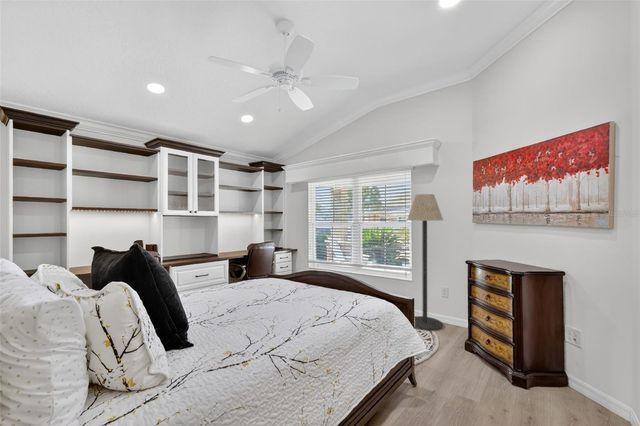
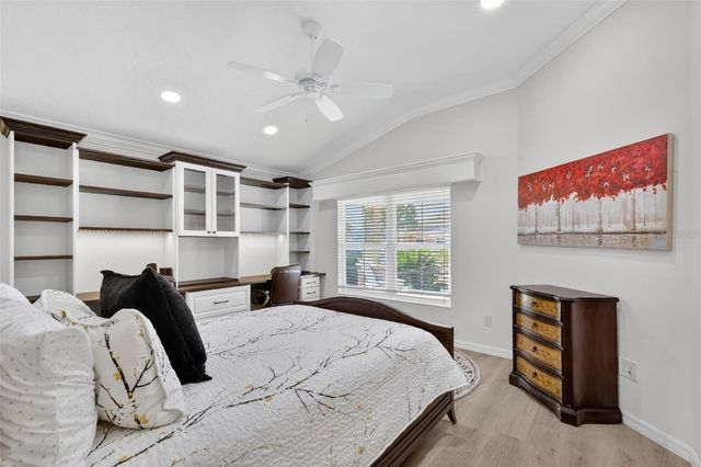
- floor lamp (424, 259)
